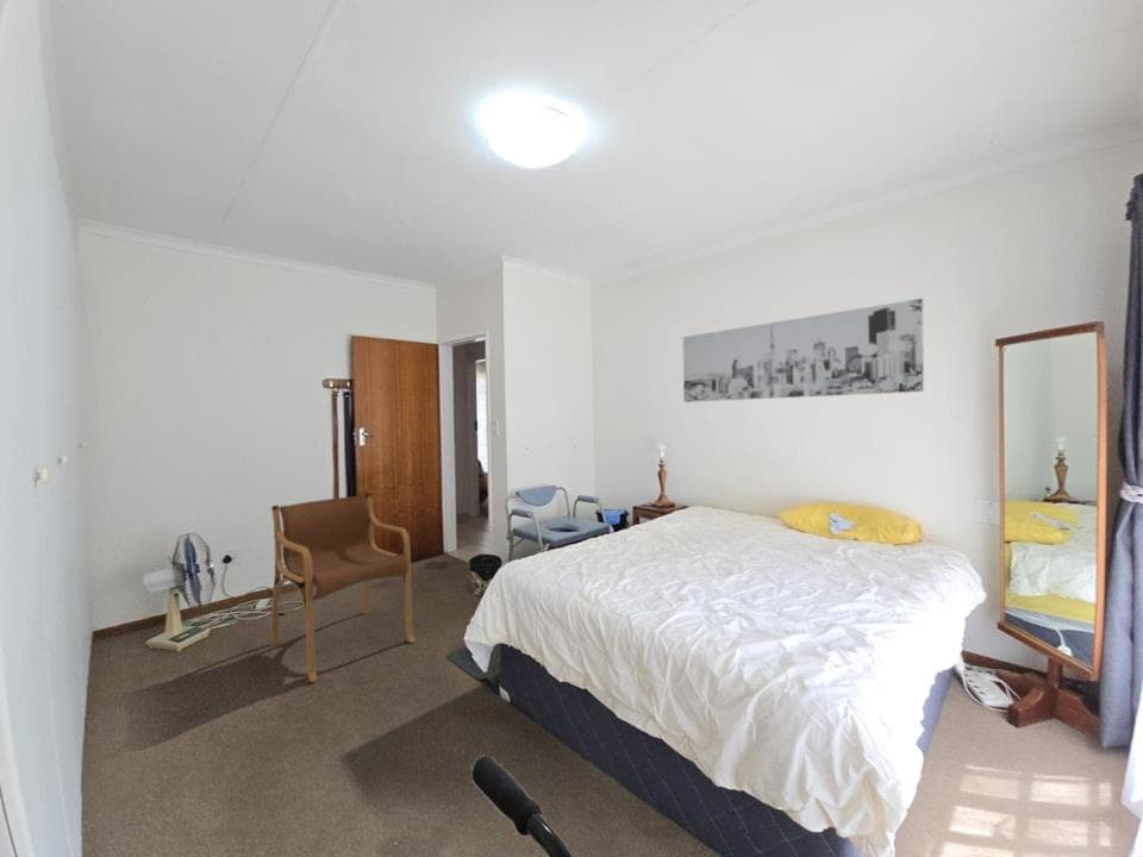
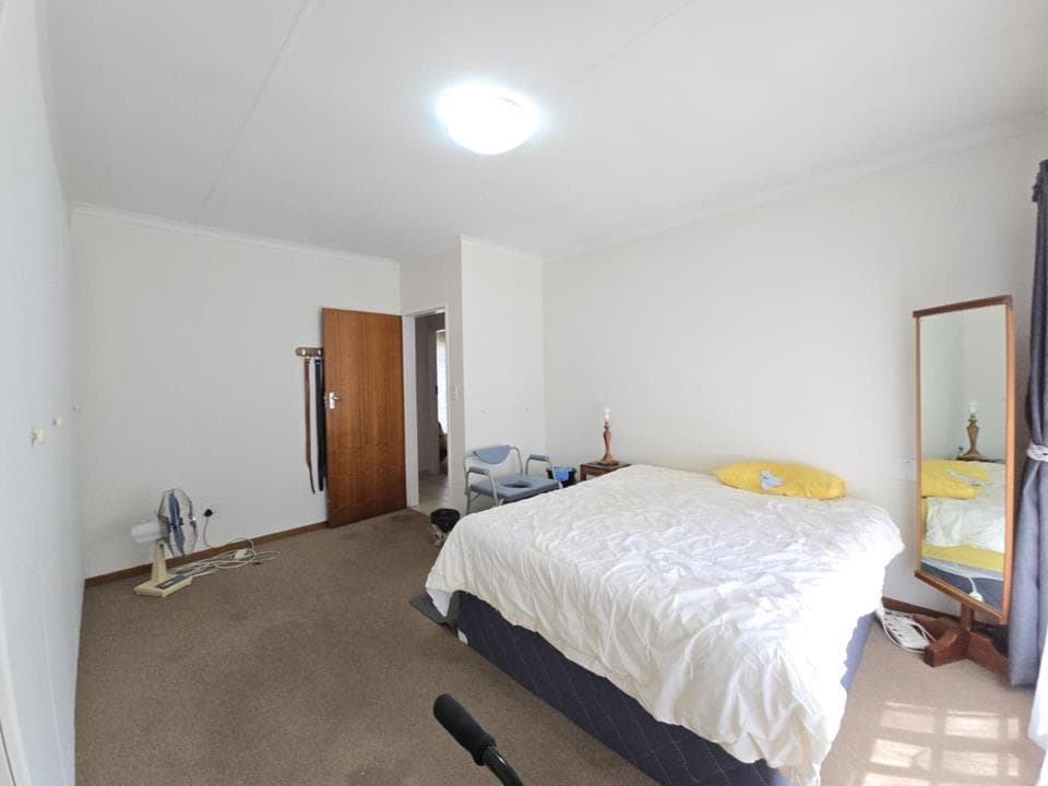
- armchair (341, 573)
- wall art (782, 359)
